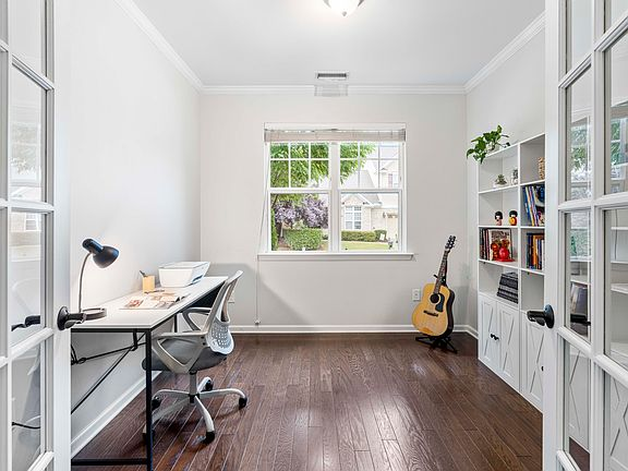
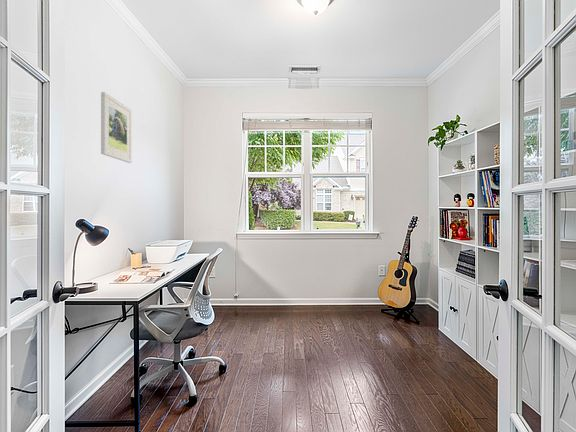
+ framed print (117, 130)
